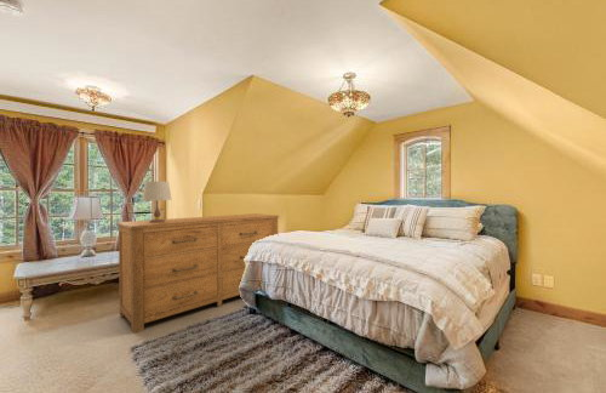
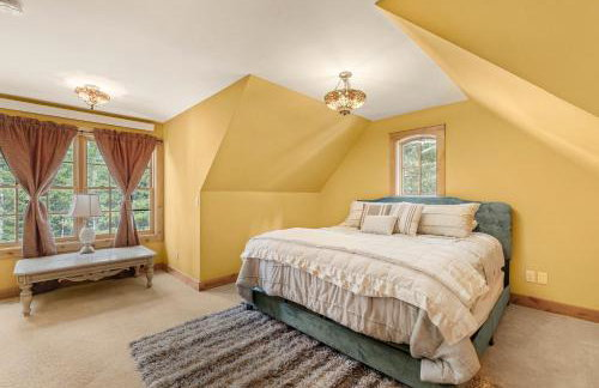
- table lamp (156, 201)
- dresser (208, 260)
